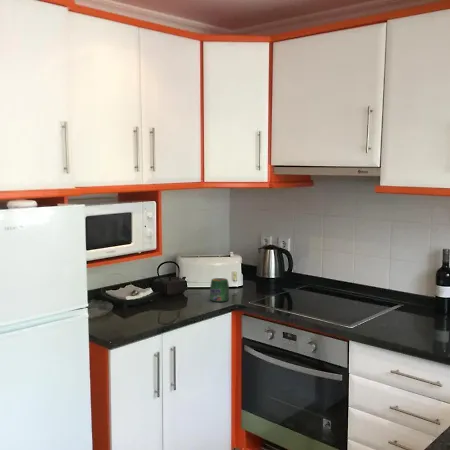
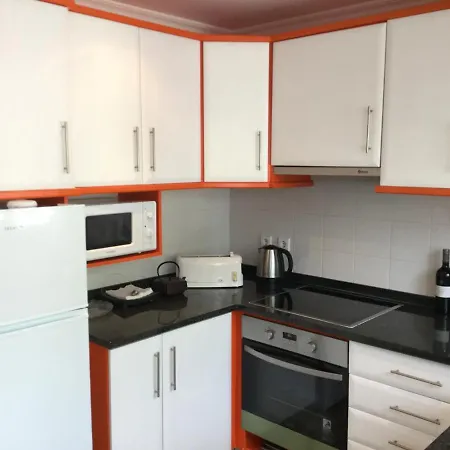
- jar (219, 289)
